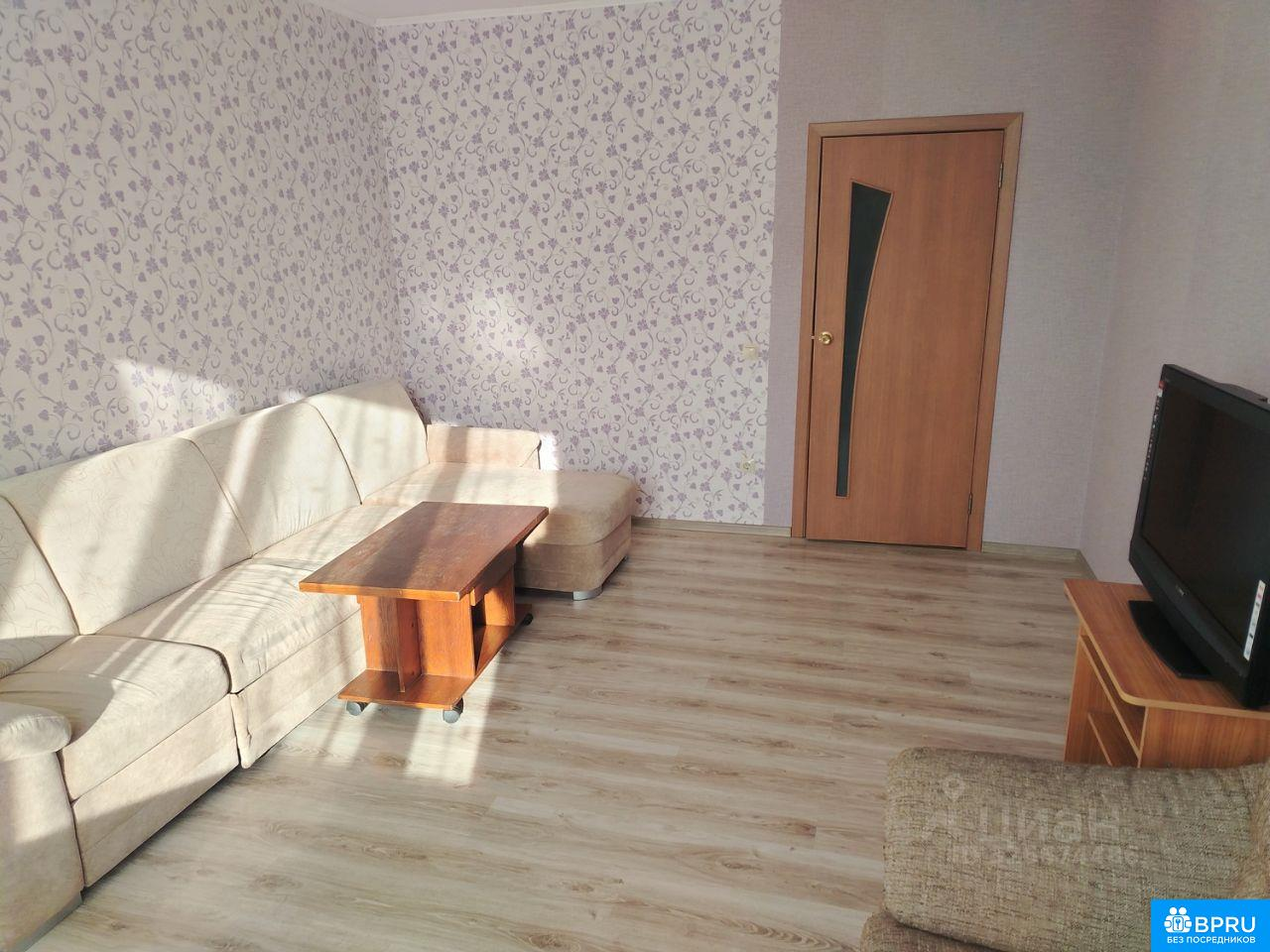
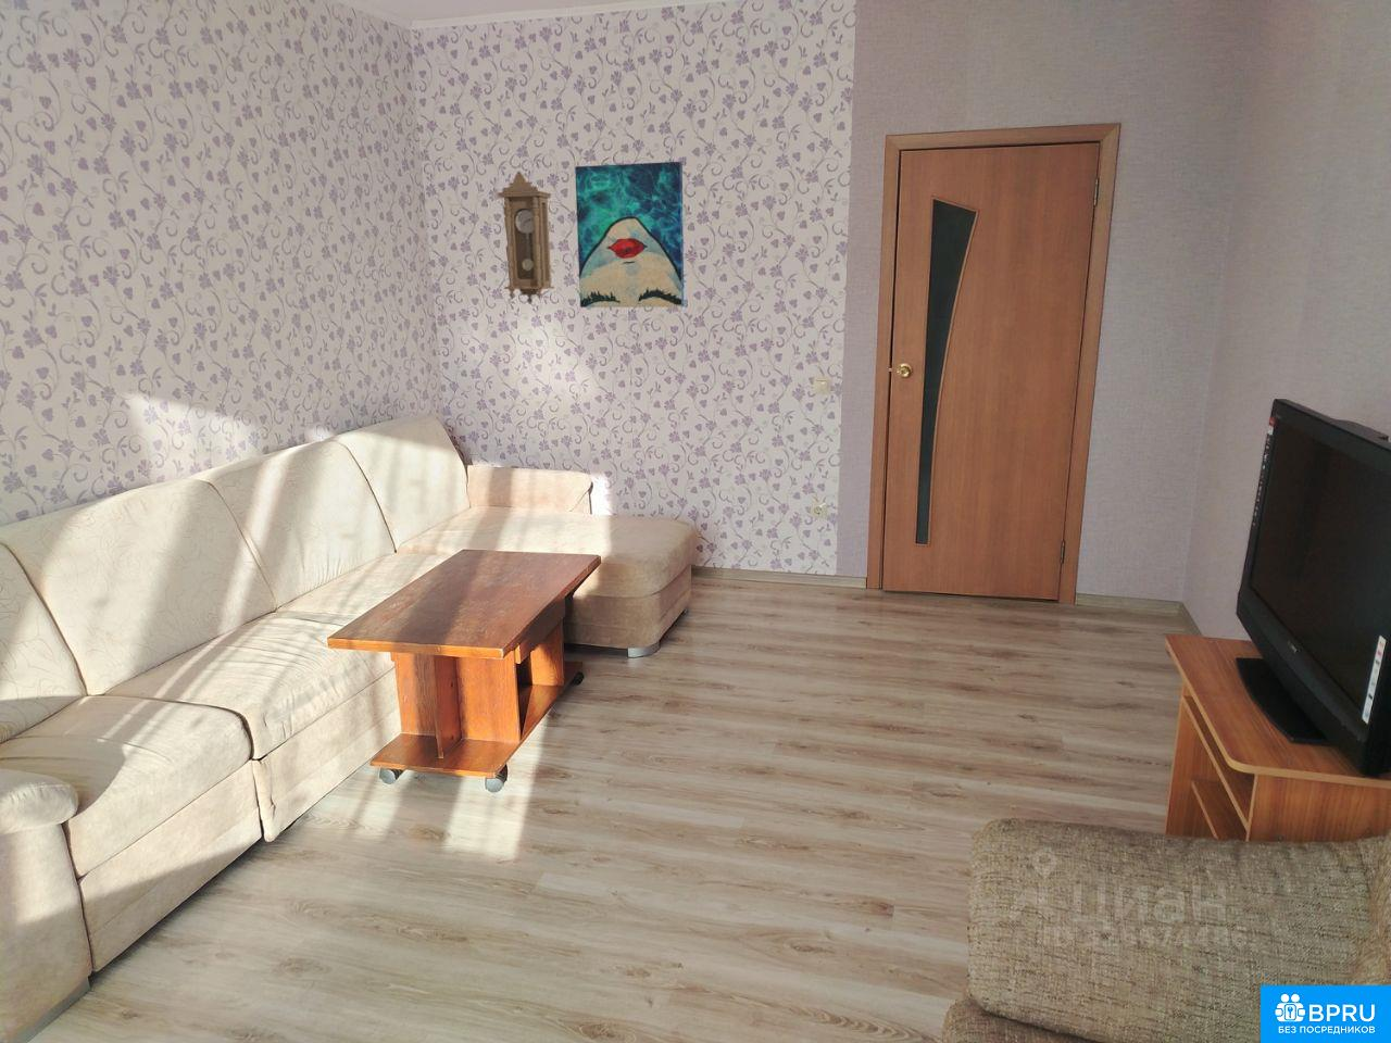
+ wall art (629, 237)
+ pendulum clock (527, 239)
